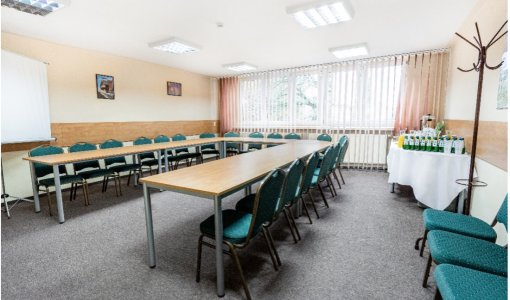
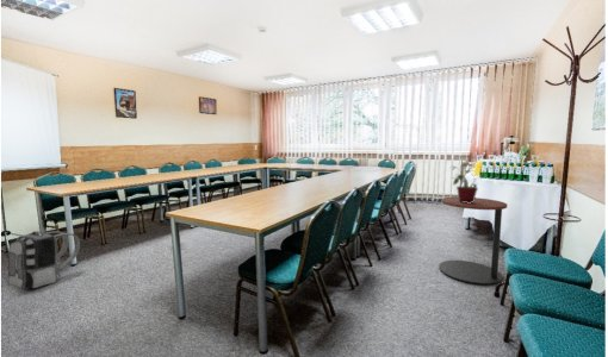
+ potted plant (464, 182)
+ side table (492, 243)
+ backpack (44, 255)
